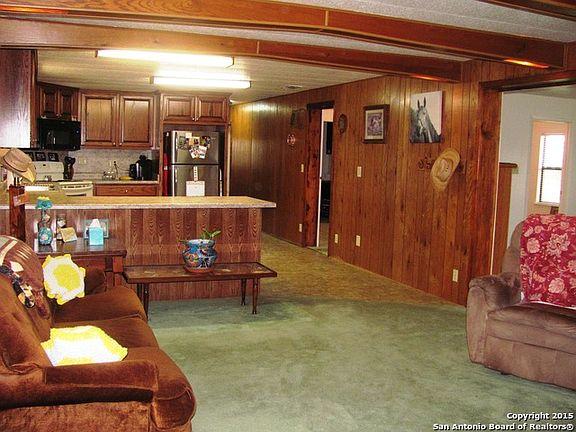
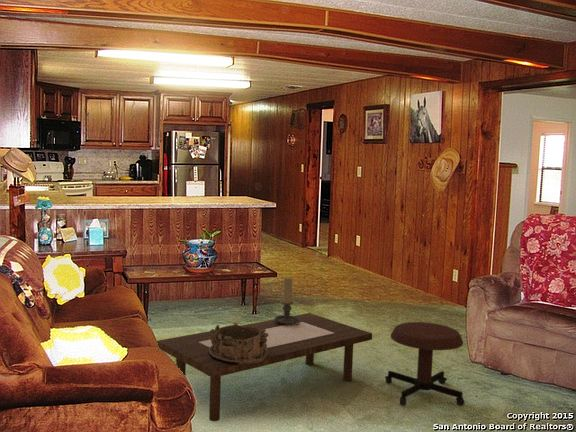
+ candle holder (289, 300)
+ coffee table (268, 362)
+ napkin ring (238, 340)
+ stool (424, 361)
